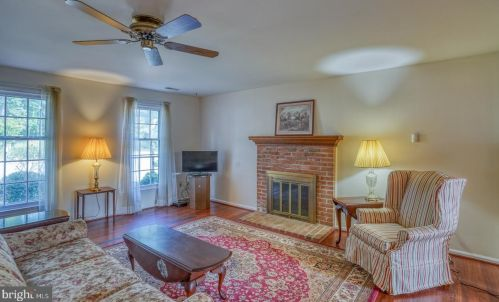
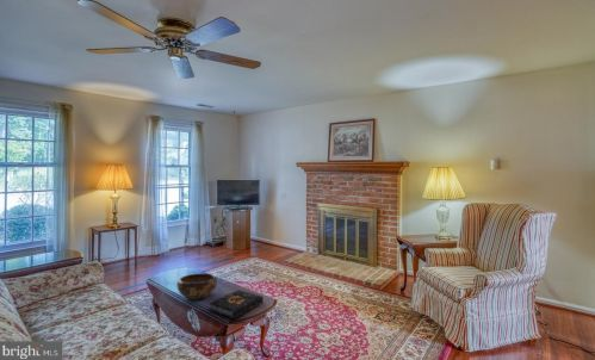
+ book (236, 303)
+ decorative bowl (197, 286)
